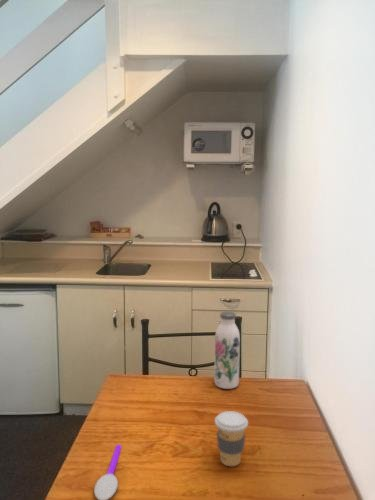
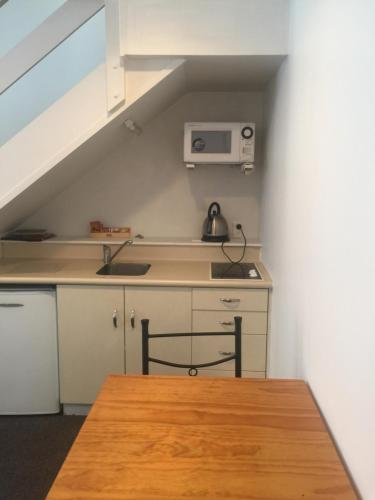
- spoon (111, 468)
- water bottle (227, 348)
- coffee cup (231, 439)
